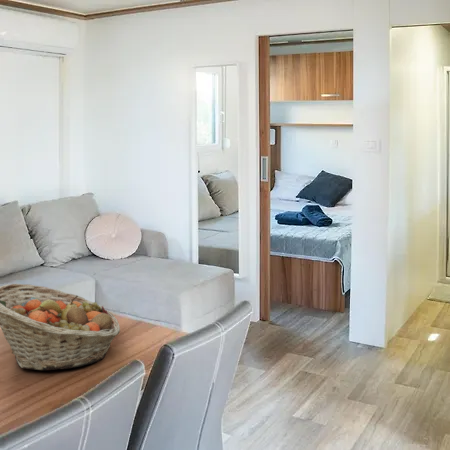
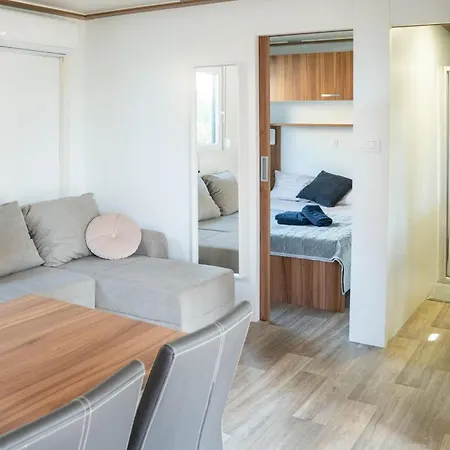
- fruit basket (55, 321)
